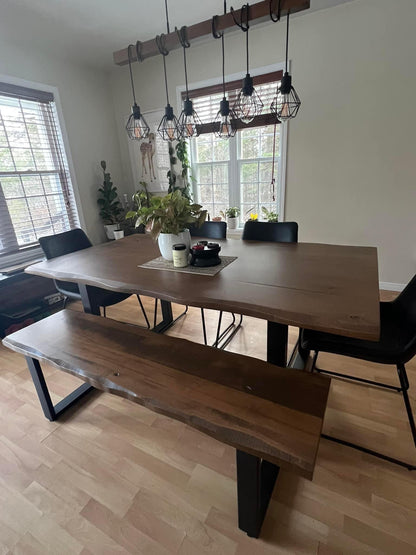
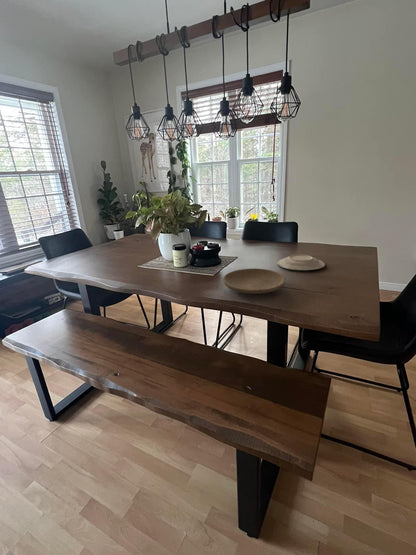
+ plate (300, 260)
+ plate (253, 282)
